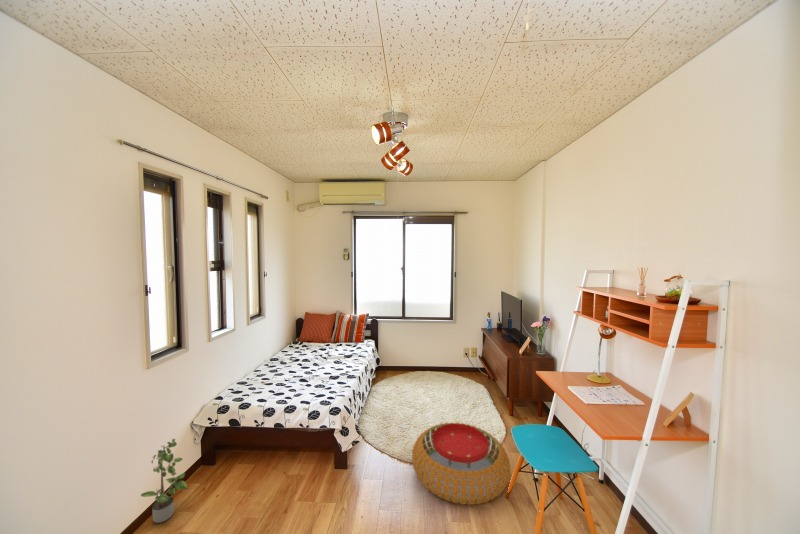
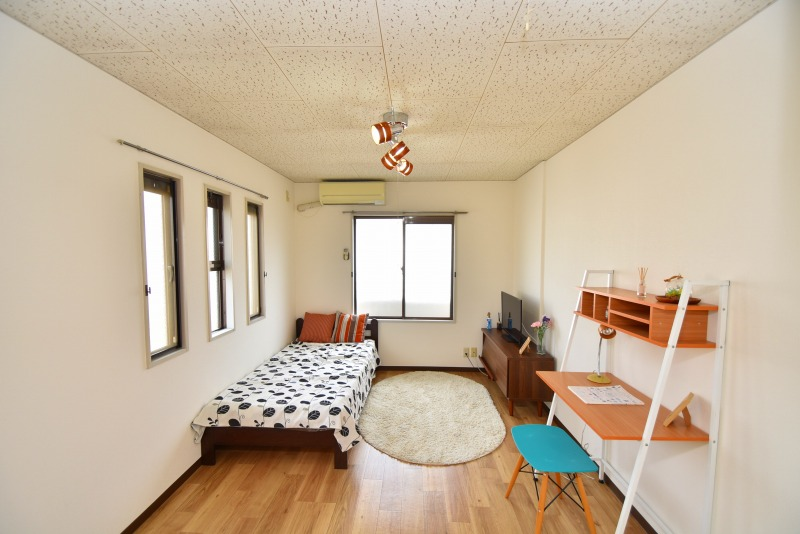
- pouf (459, 455)
- potted plant (170, 478)
